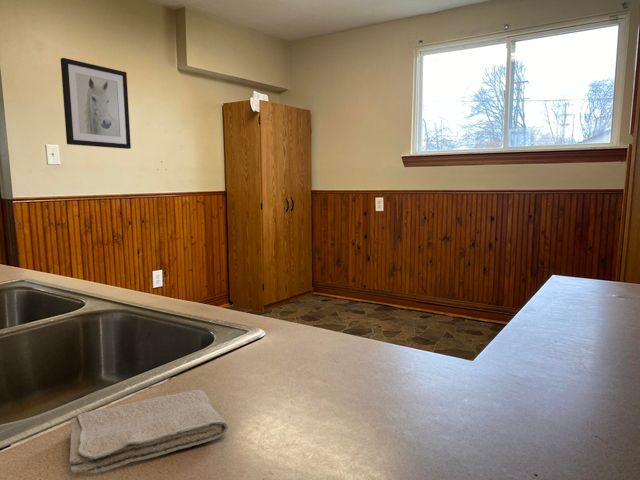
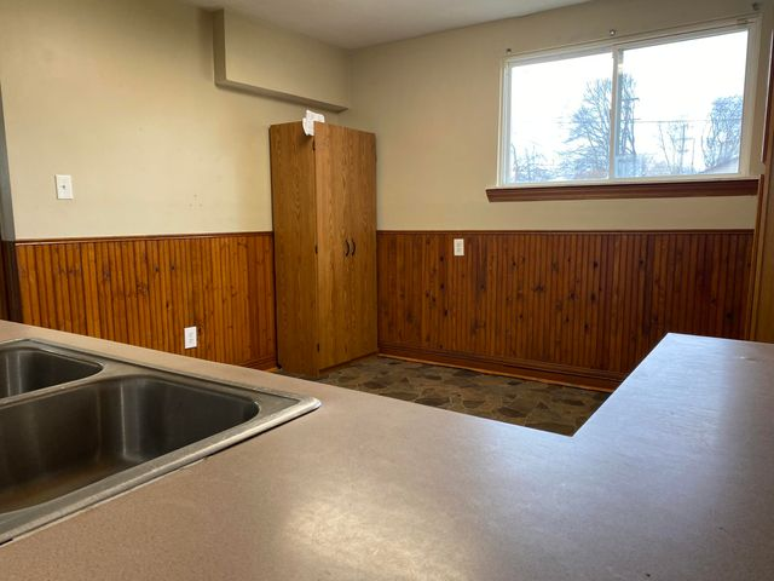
- wall art (98, 106)
- washcloth (147, 424)
